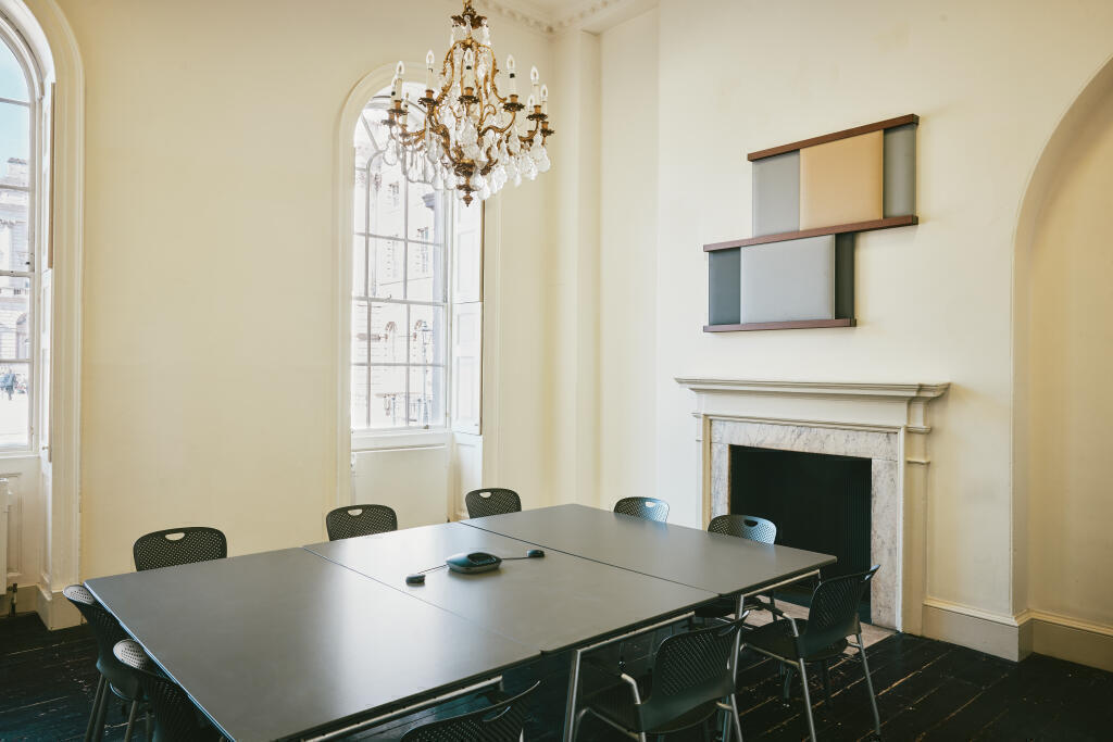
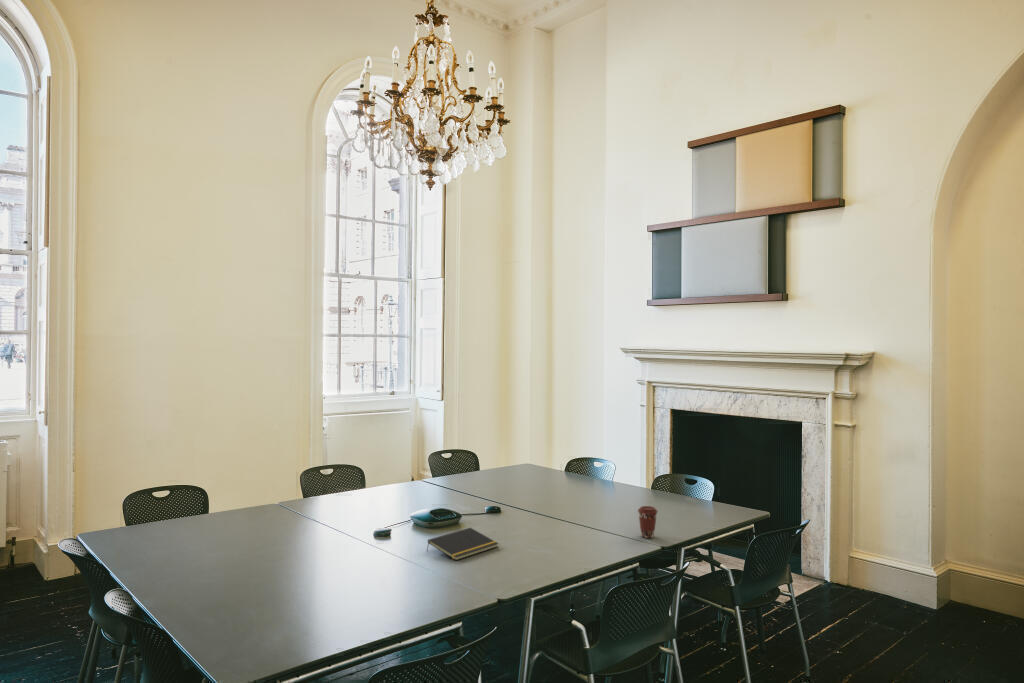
+ coffee cup (647, 522)
+ notepad (463, 543)
